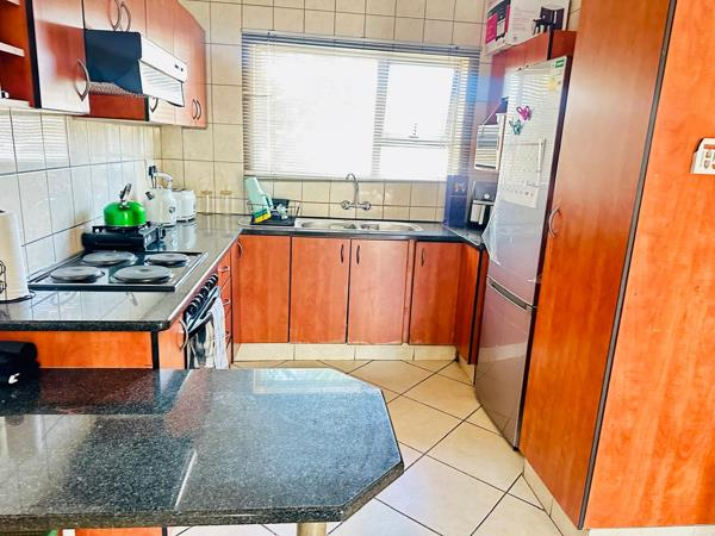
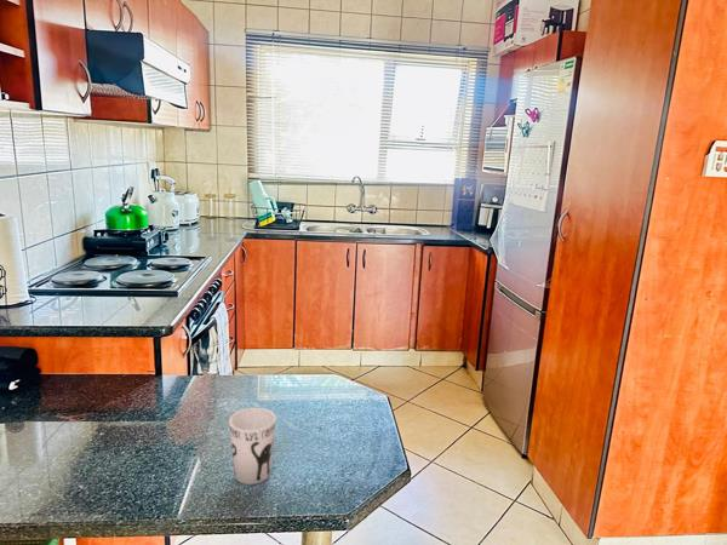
+ cup (252, 446)
